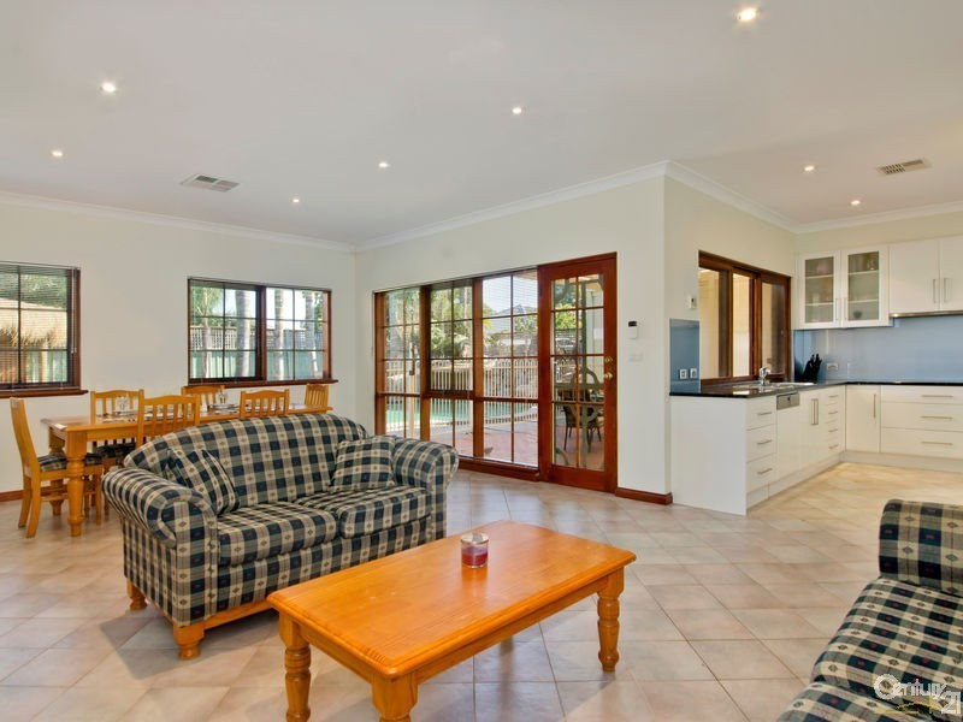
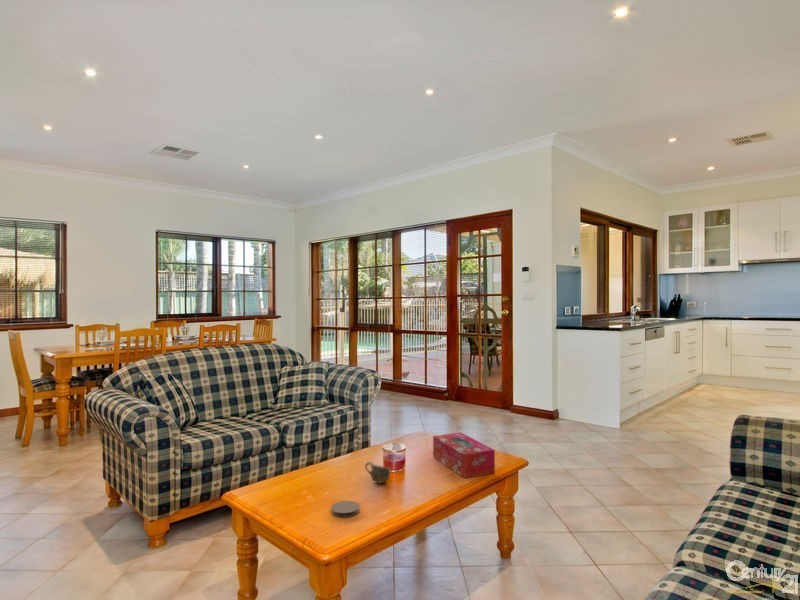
+ tissue box (462, 453)
+ cup (379, 472)
+ coaster (345, 508)
